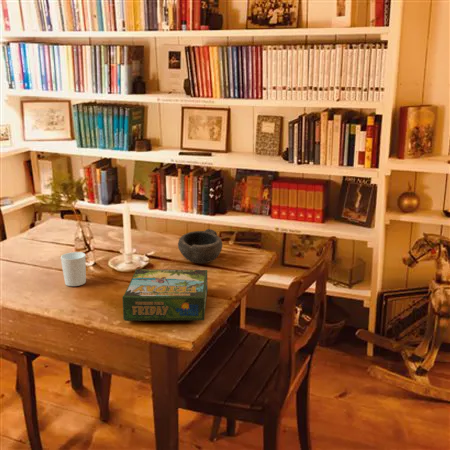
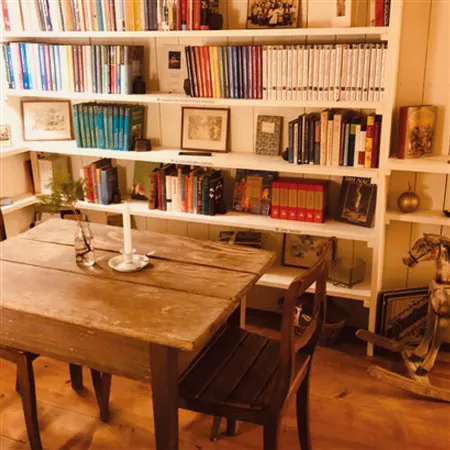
- cup (74, 269)
- board game (167, 293)
- bowl (203, 247)
